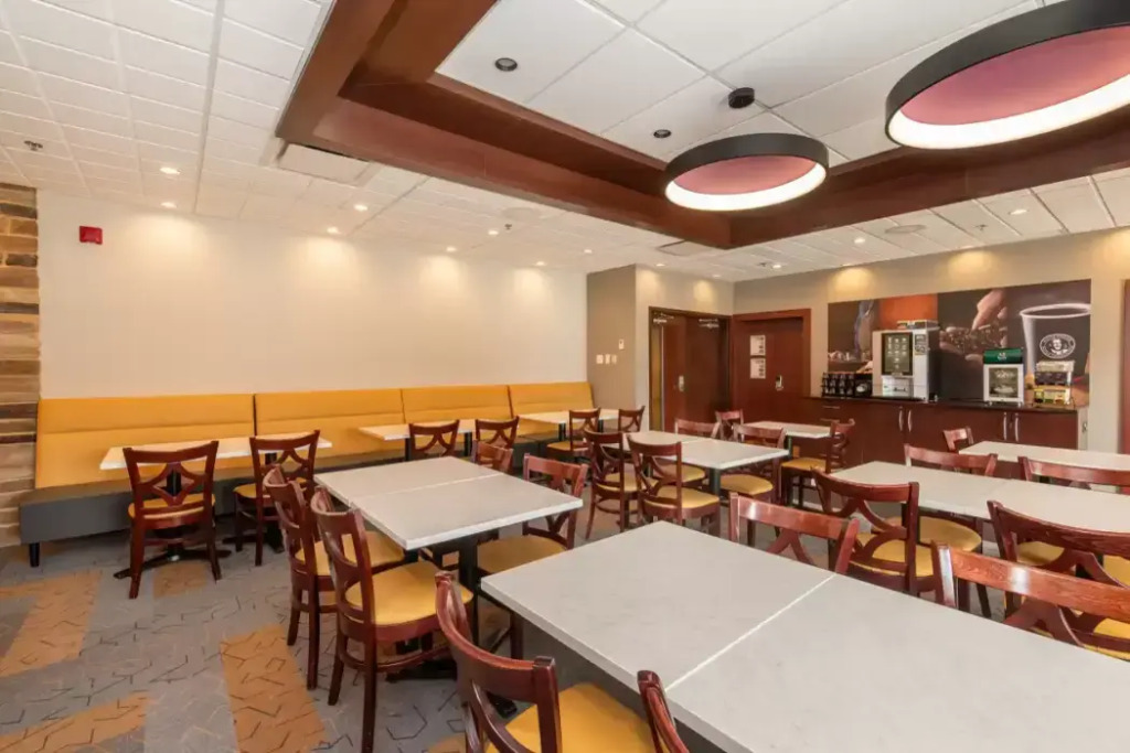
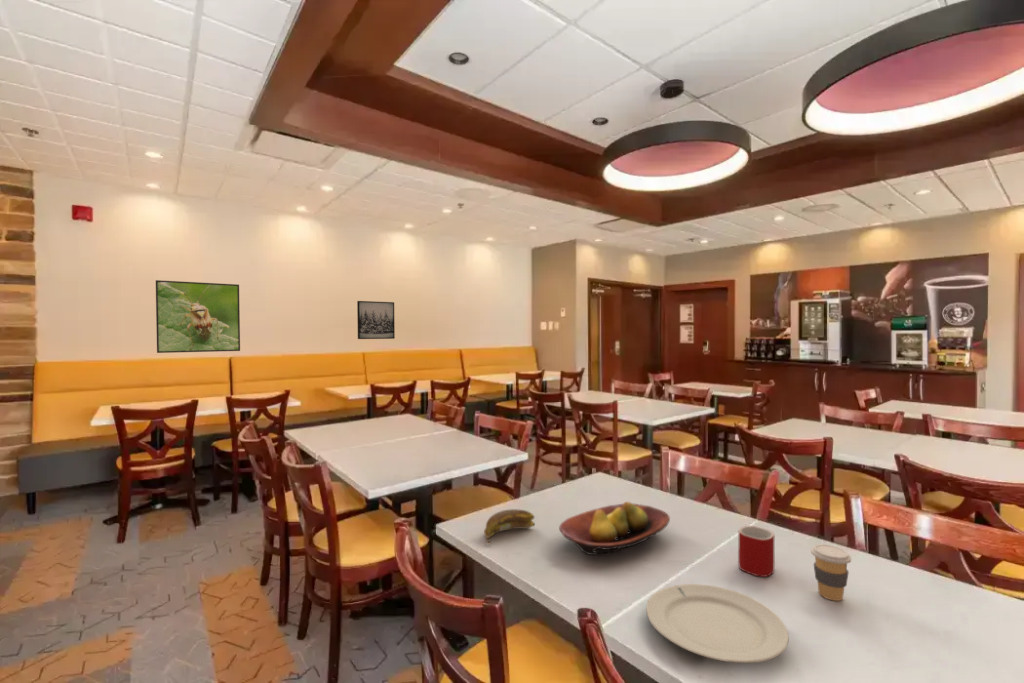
+ fruit bowl (615, 523)
+ banana (505, 523)
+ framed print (199, 317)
+ wall art (376, 320)
+ chinaware (713, 623)
+ mug (758, 548)
+ coffee cup (830, 572)
